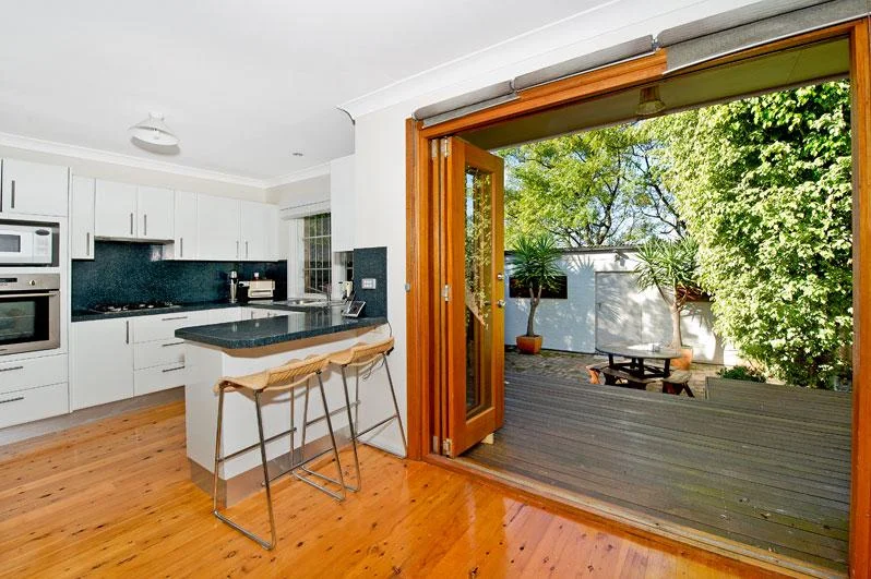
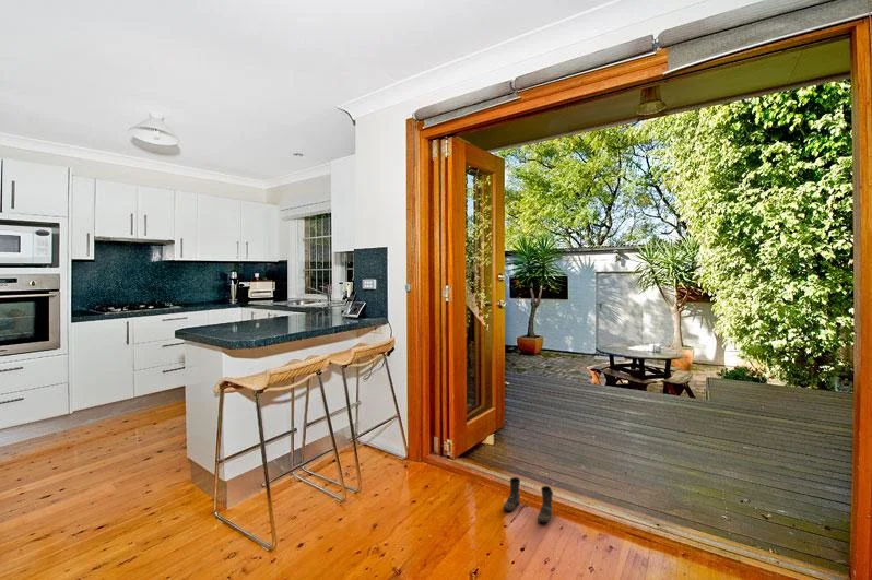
+ boots (519, 498)
